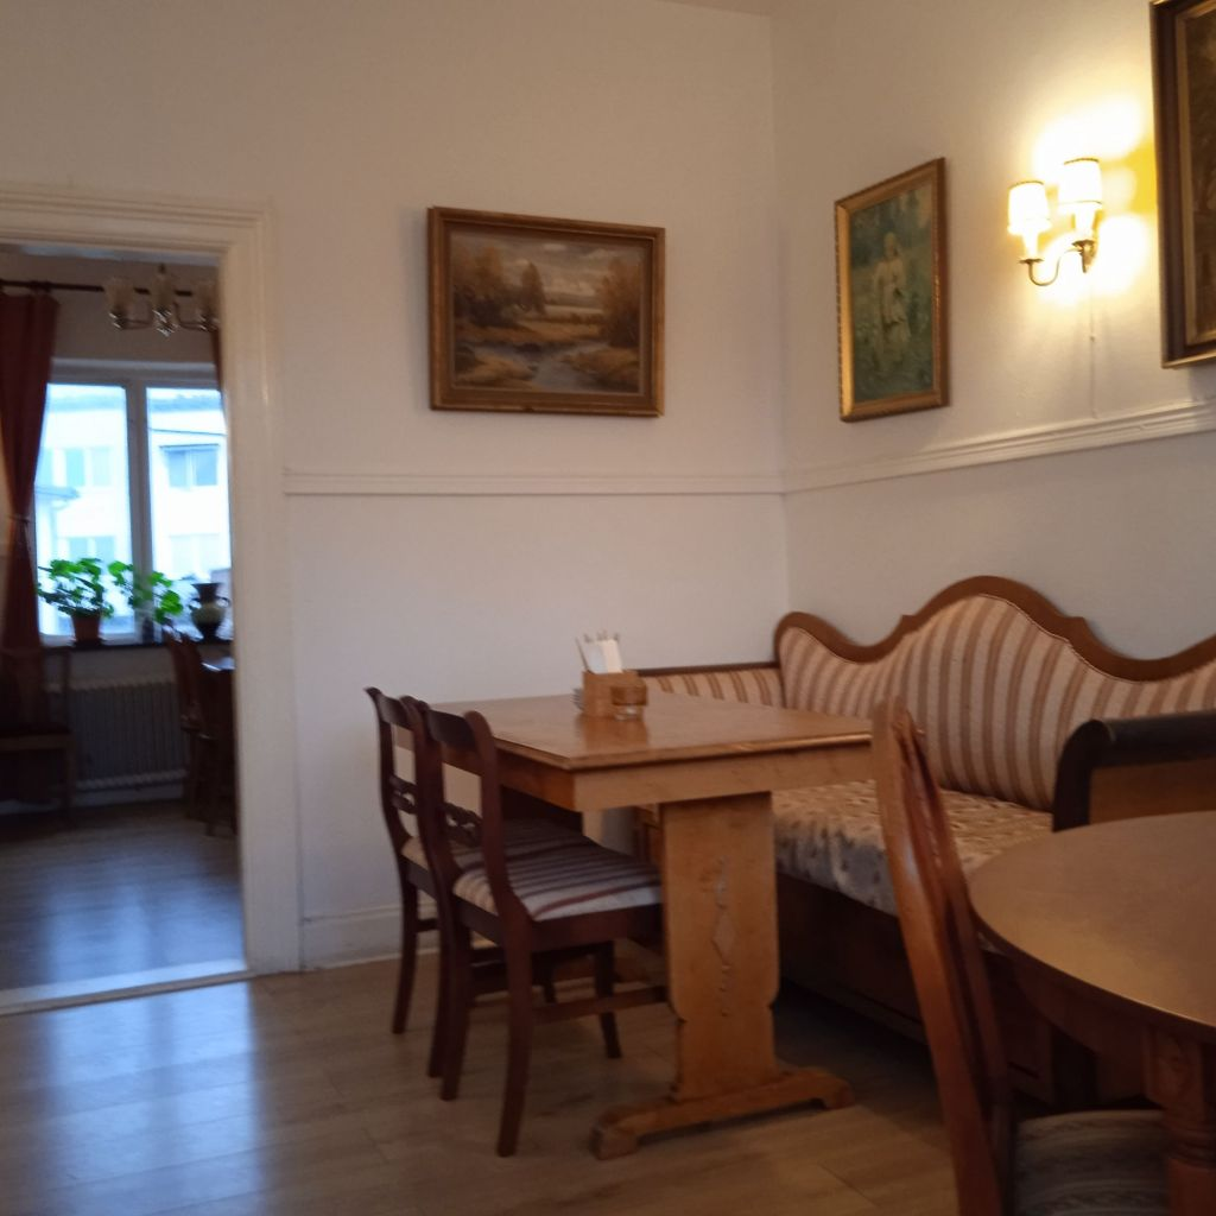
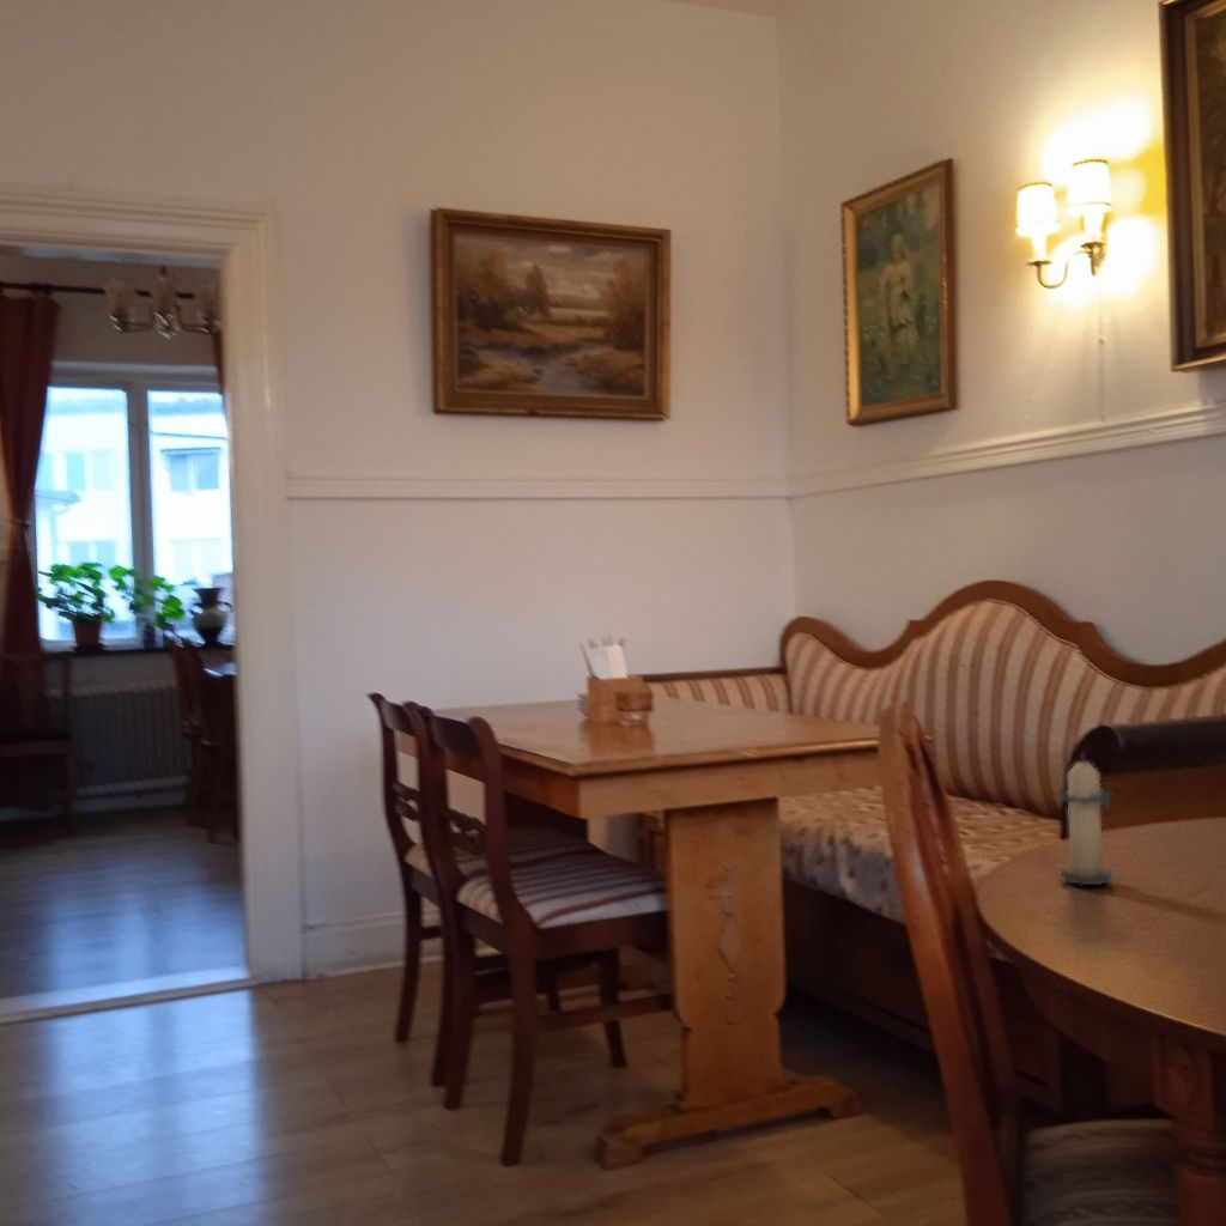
+ candle (1084, 817)
